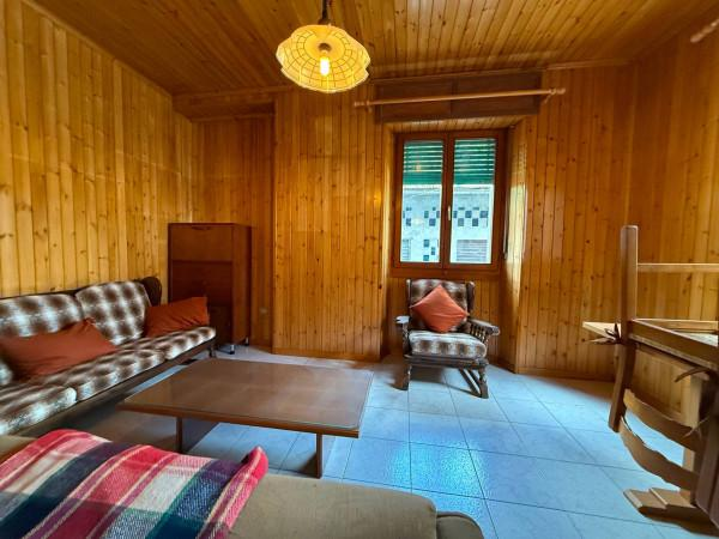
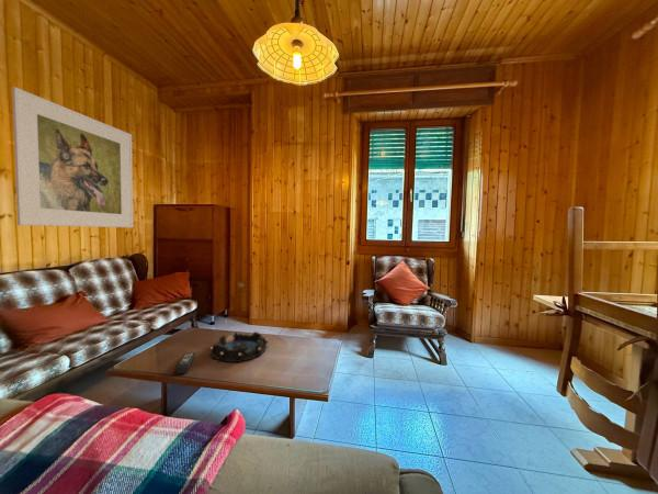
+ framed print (84, 171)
+ remote control (185, 361)
+ decorative bowl (239, 344)
